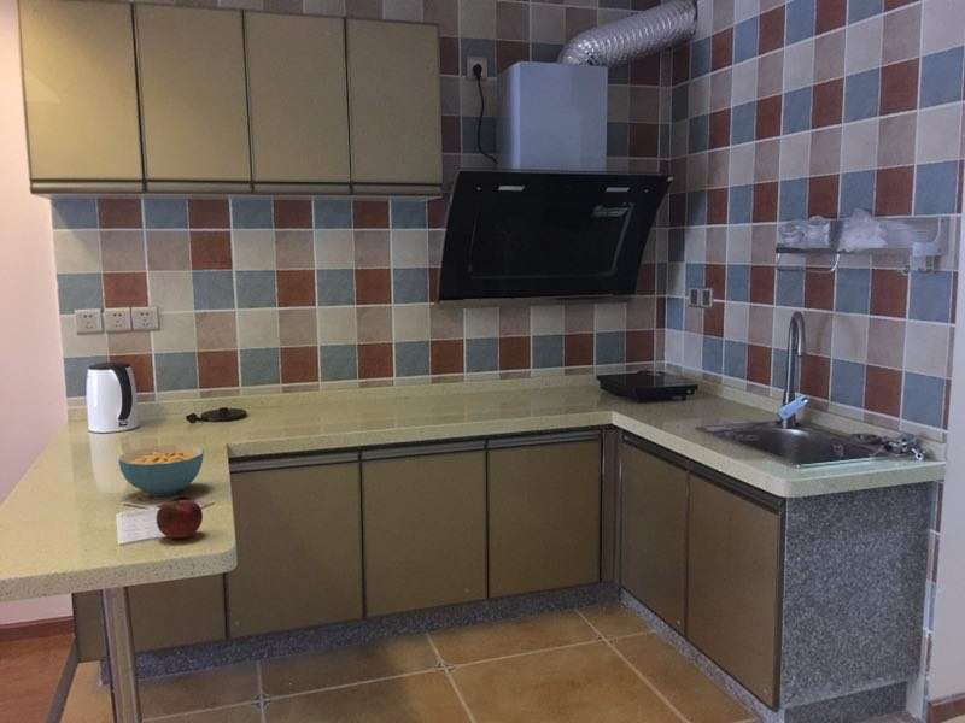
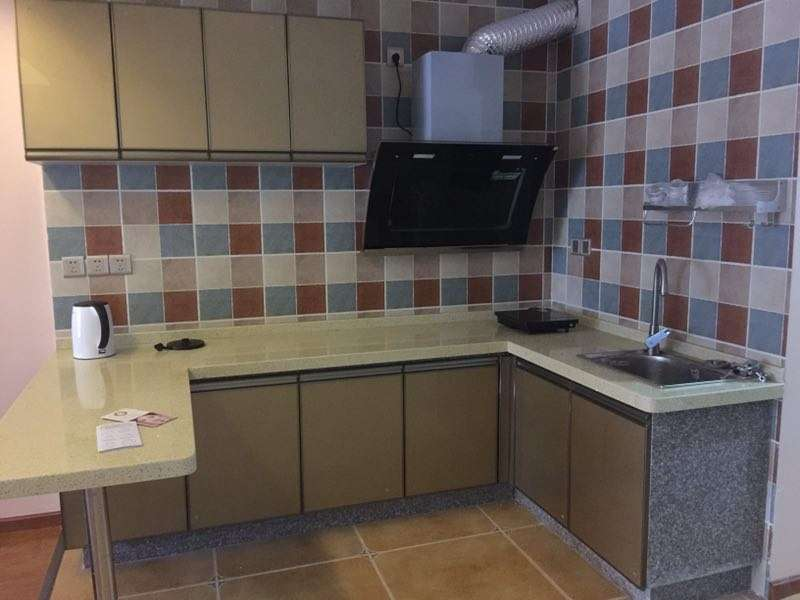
- fruit (179, 517)
- cereal bowl (163, 472)
